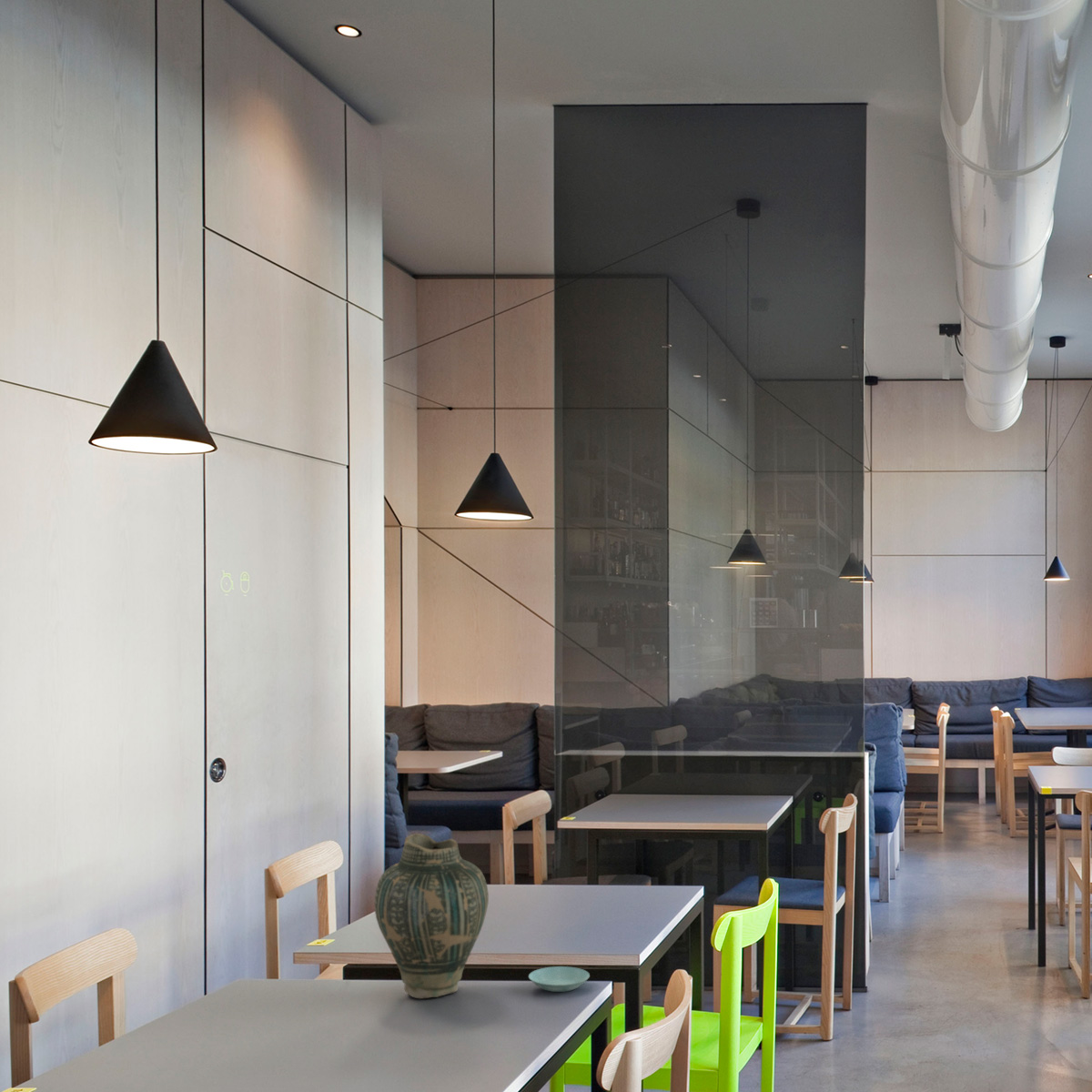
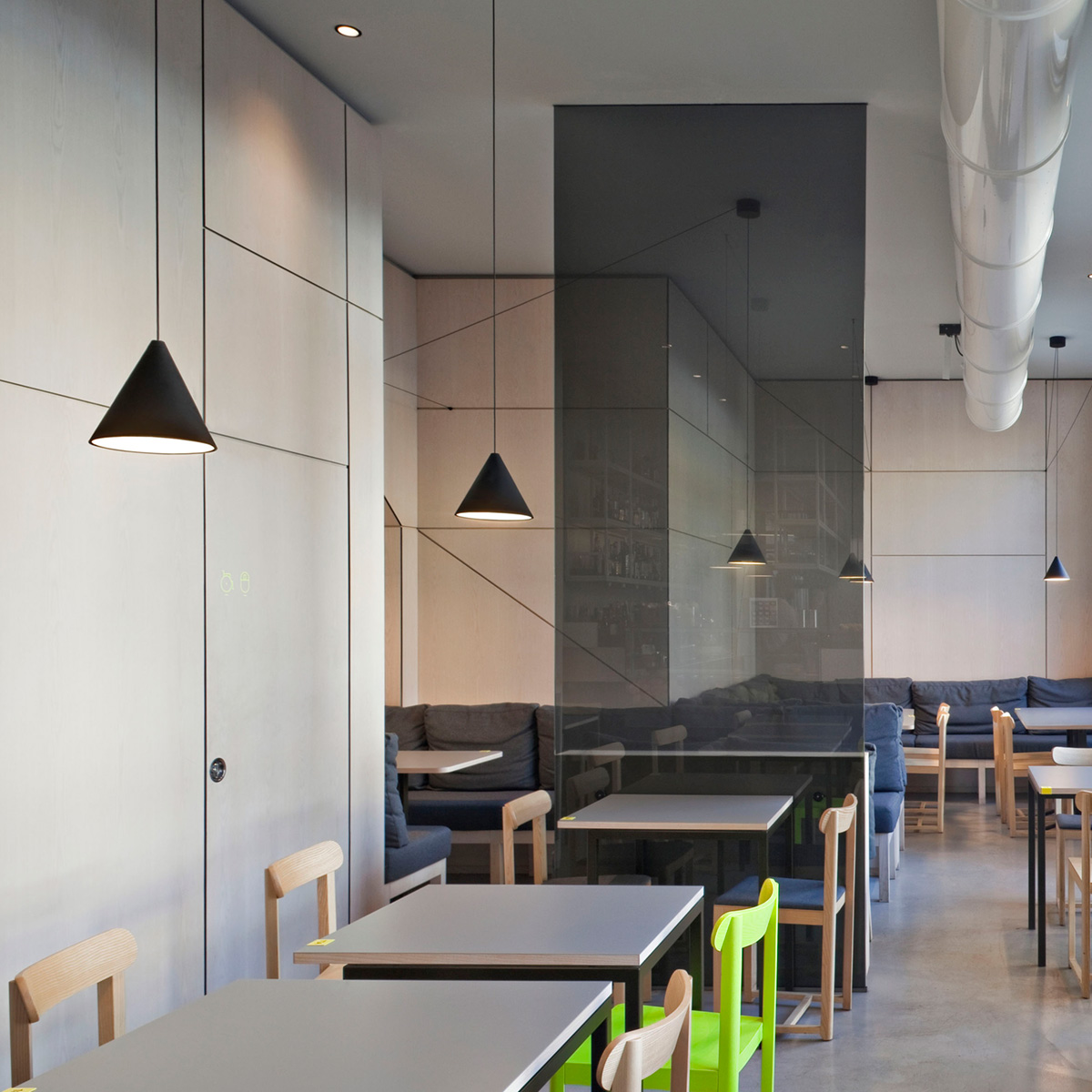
- saucer (559, 980)
- vase (431, 914)
